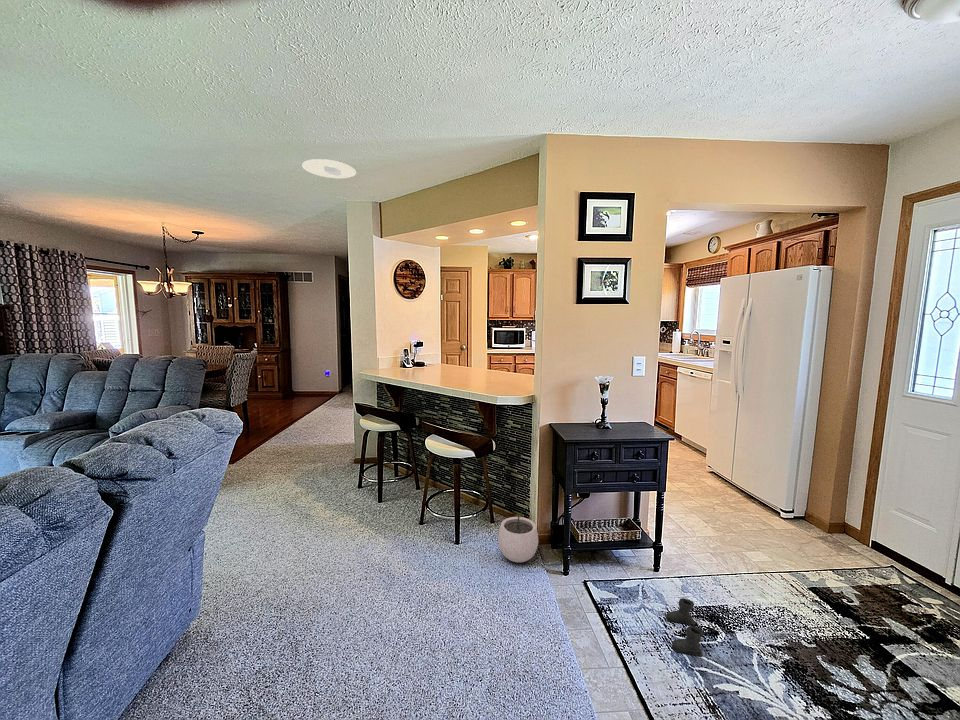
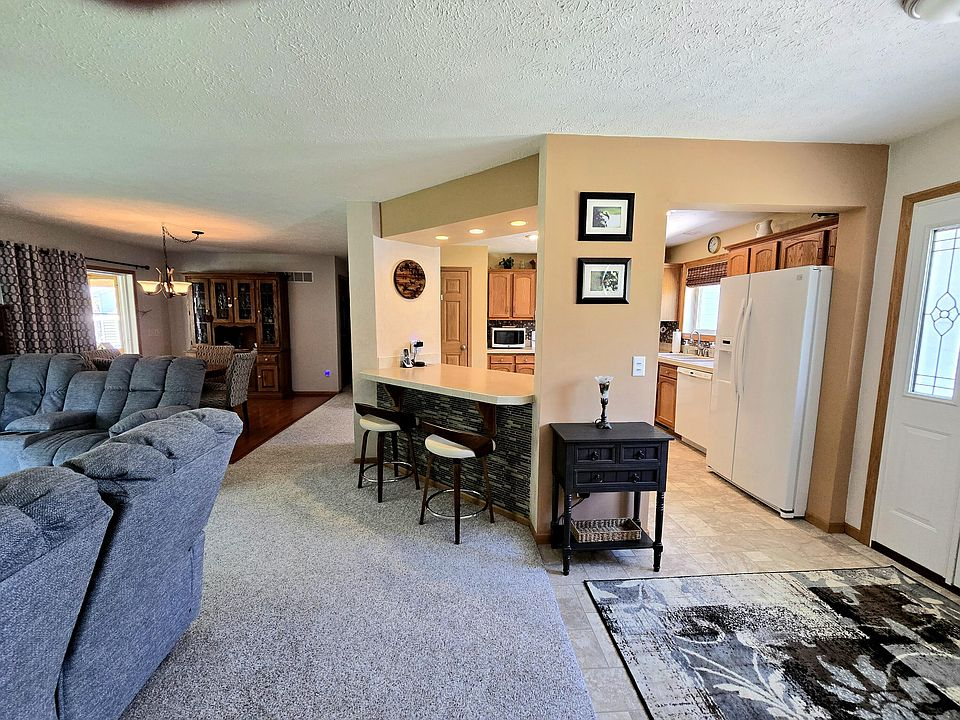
- plant pot (518, 534)
- recessed light (329, 166)
- boots (684, 622)
